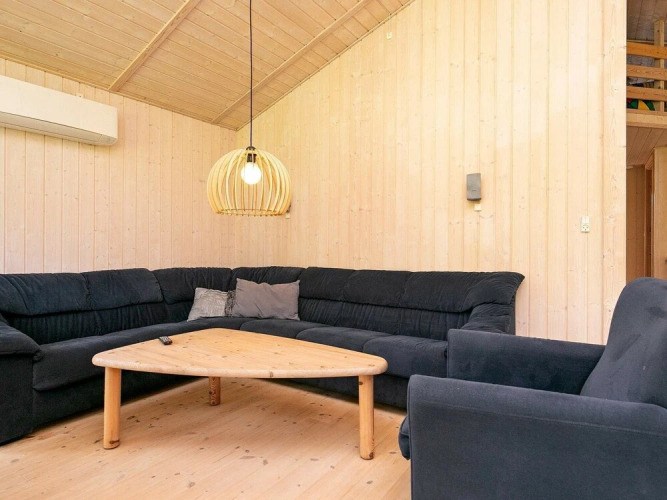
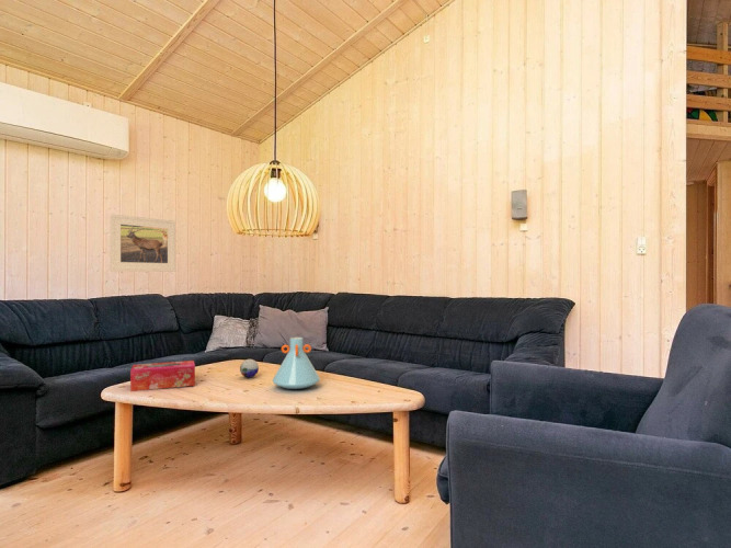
+ tissue box (163, 375)
+ vase (296, 362)
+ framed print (145, 244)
+ decorative orb (249, 368)
